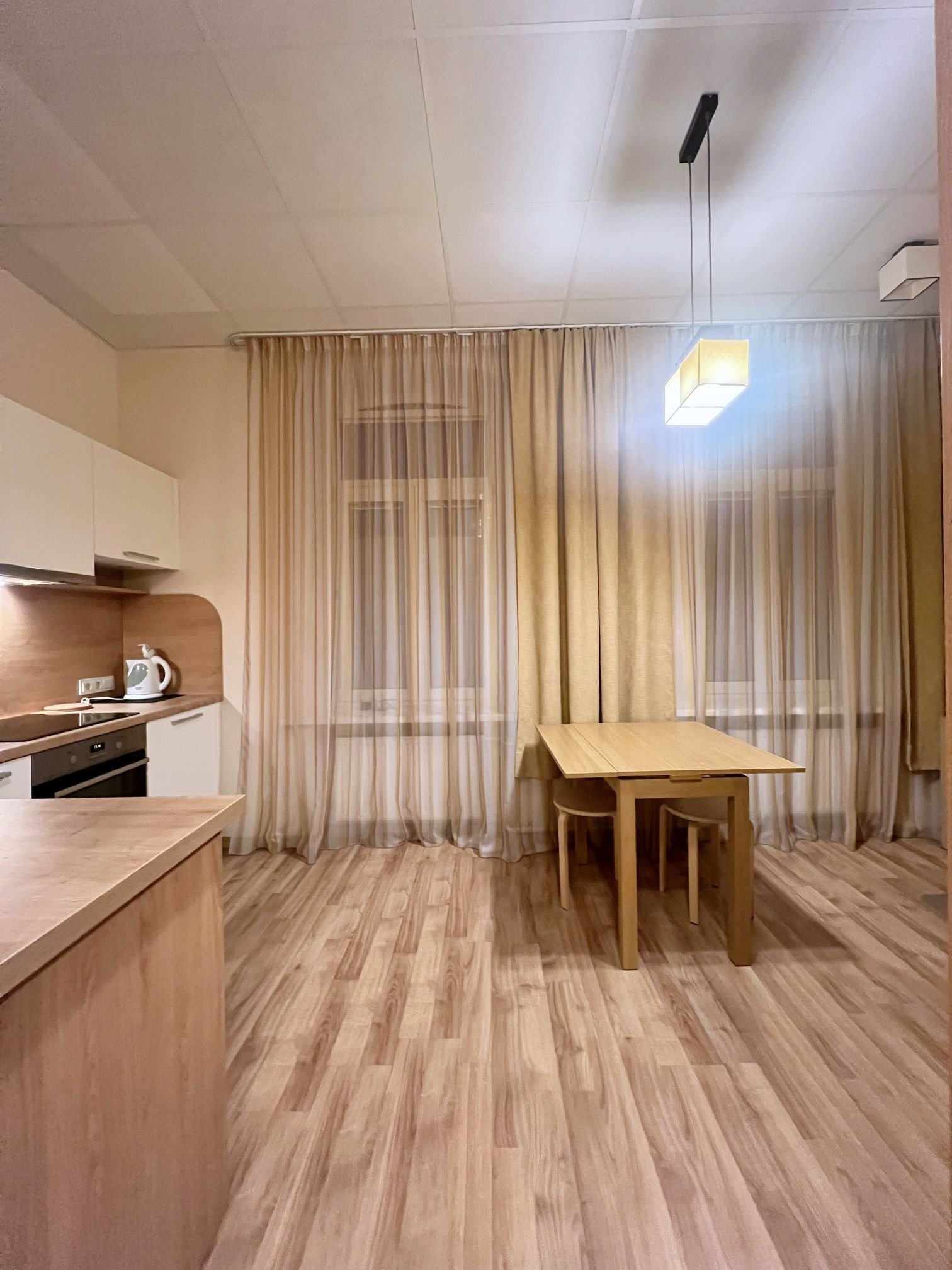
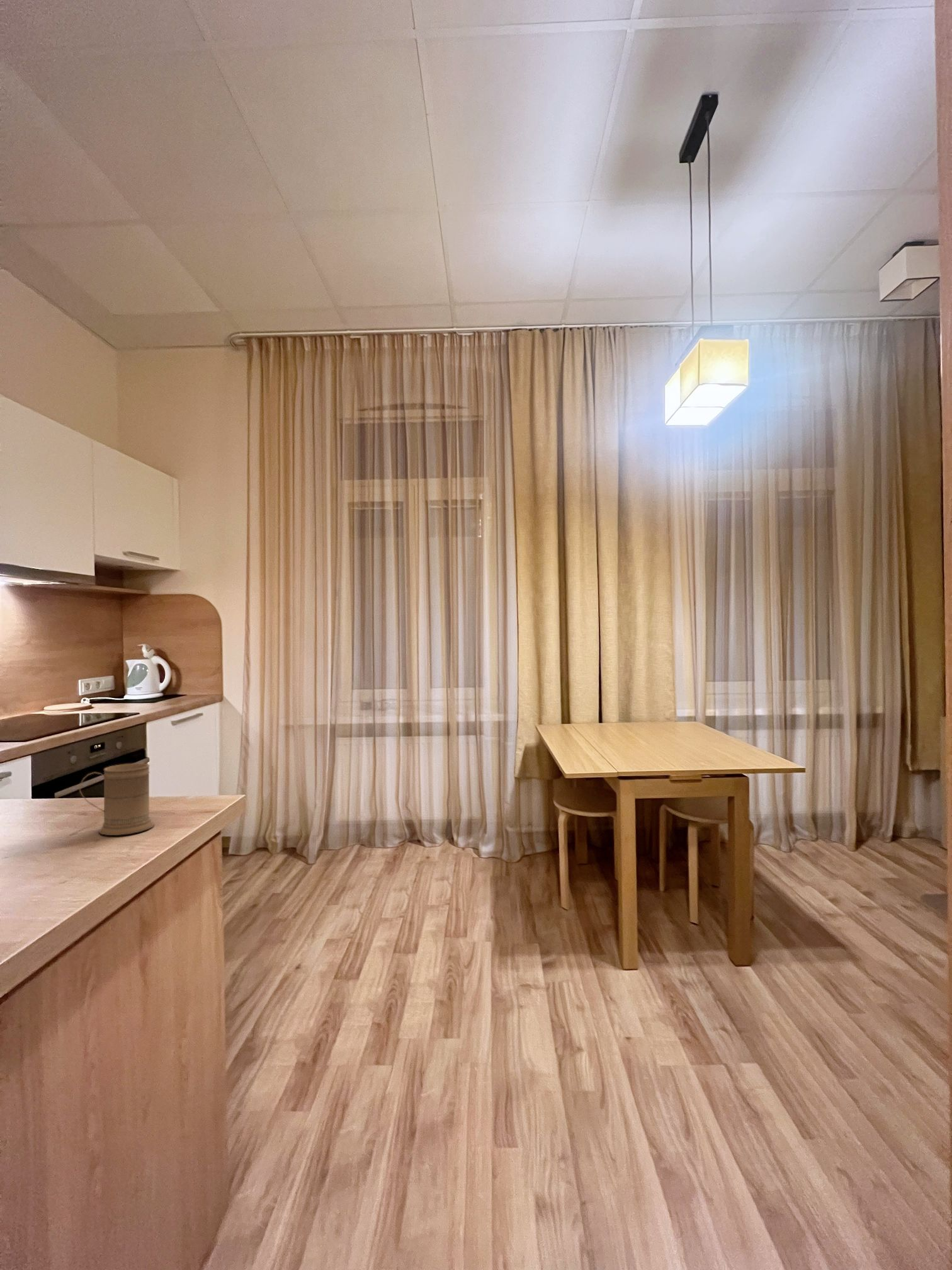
+ mug (118, 798)
